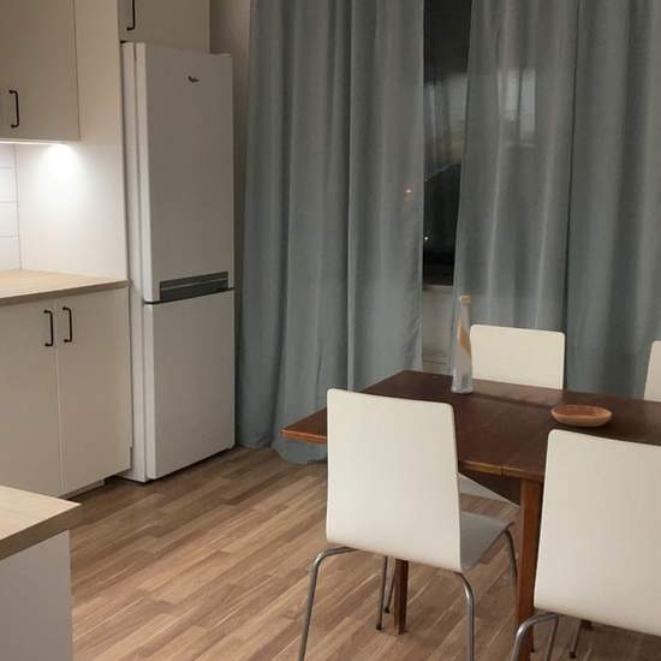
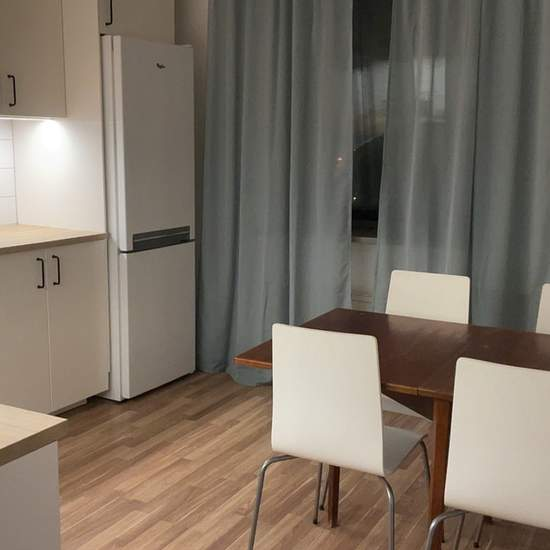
- saucer (580, 416)
- bottle (463, 344)
